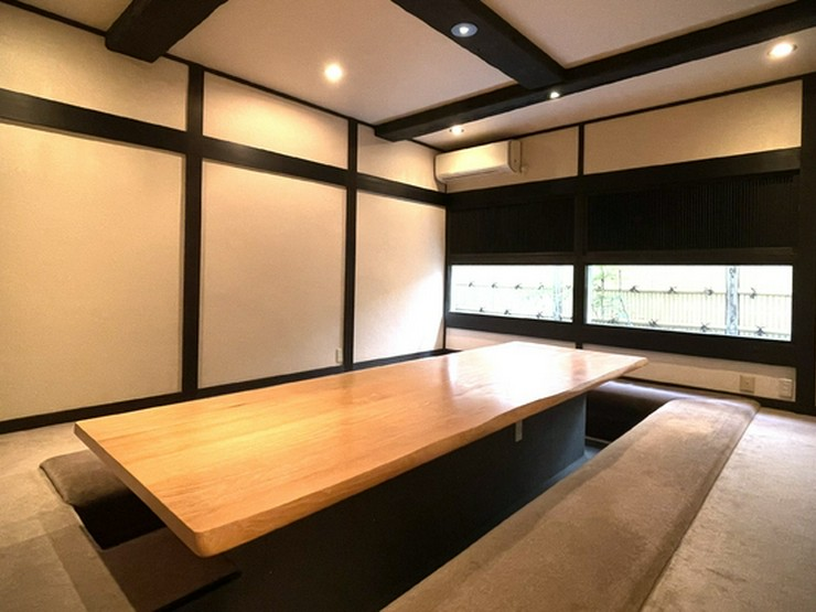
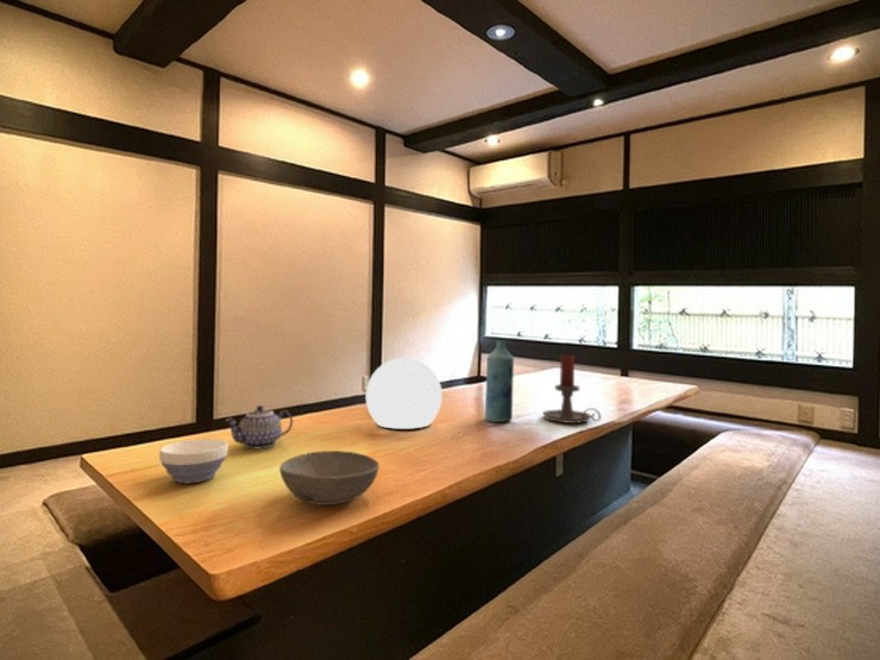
+ bottle (499, 379)
+ bowl (194, 461)
+ bowl (329, 479)
+ teapot (259, 425)
+ candle holder (572, 388)
+ plate (403, 390)
